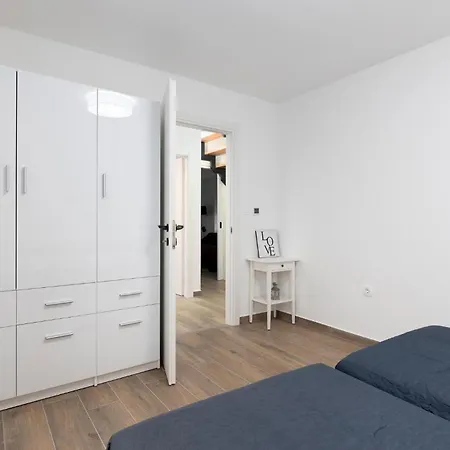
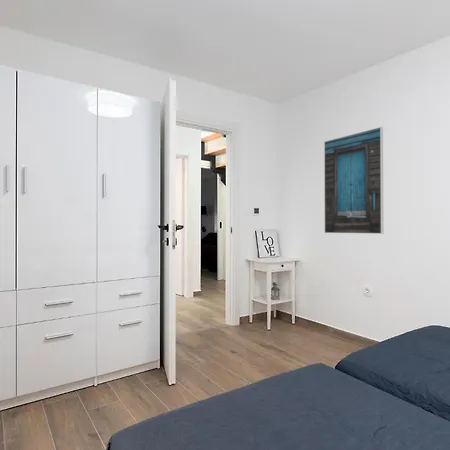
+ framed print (351, 184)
